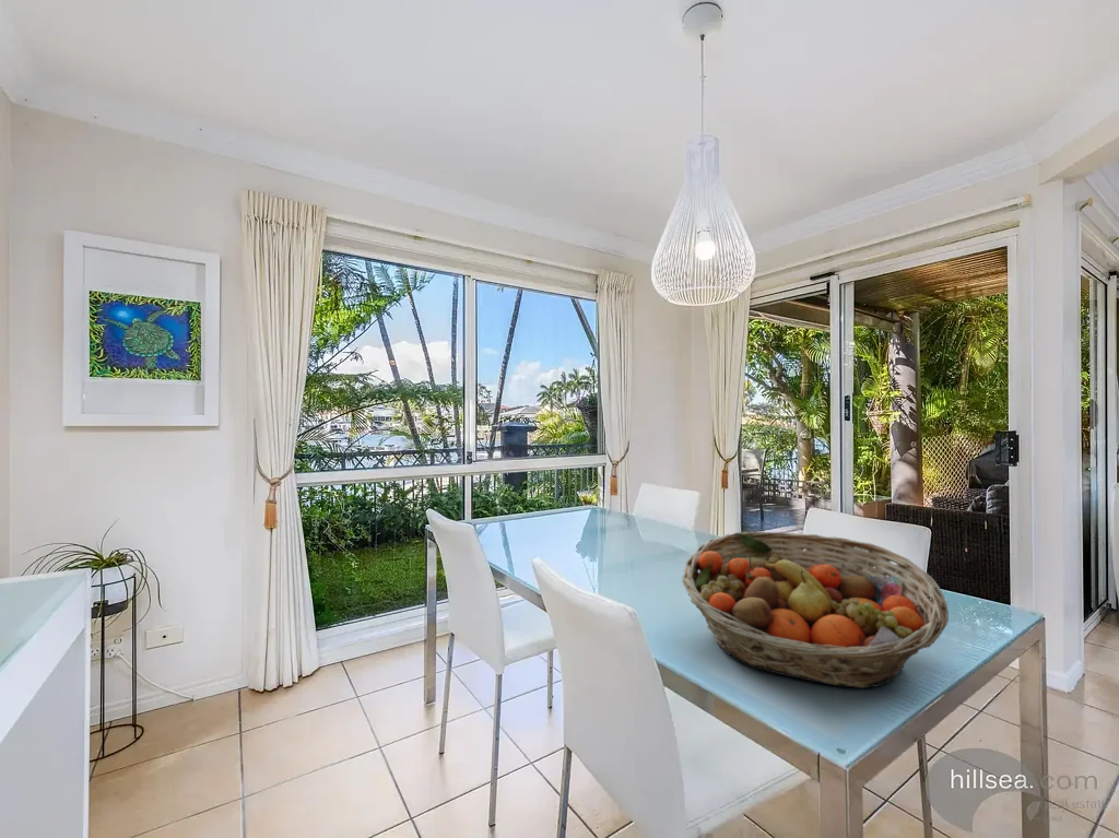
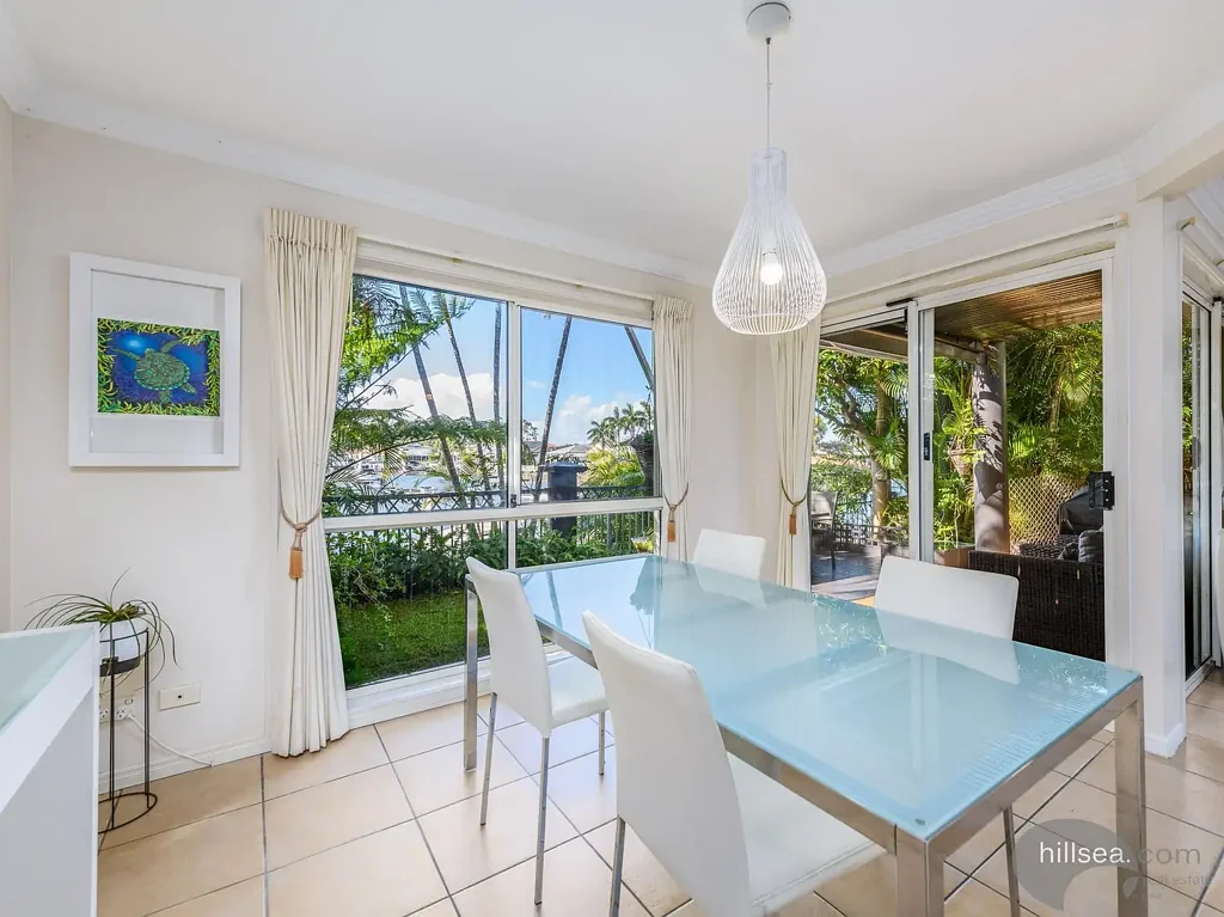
- fruit basket (801, 599)
